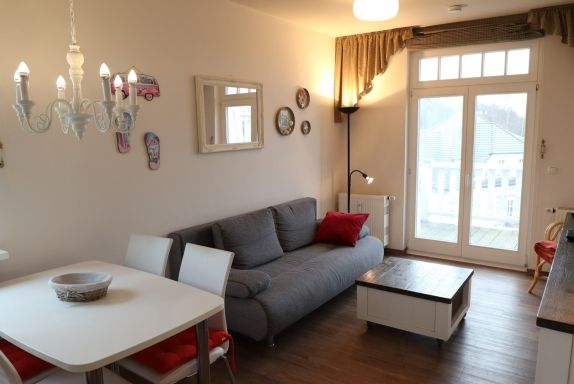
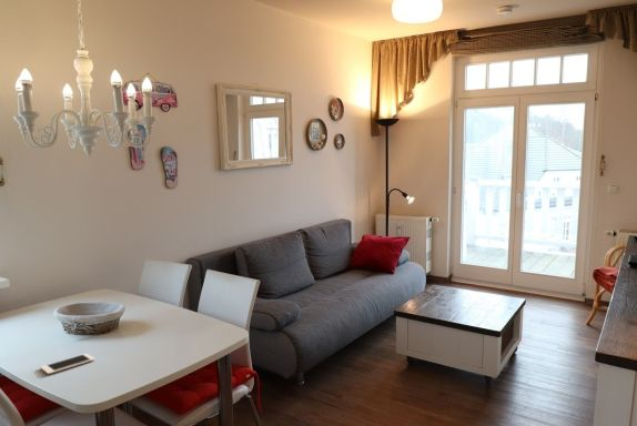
+ cell phone (68, 363)
